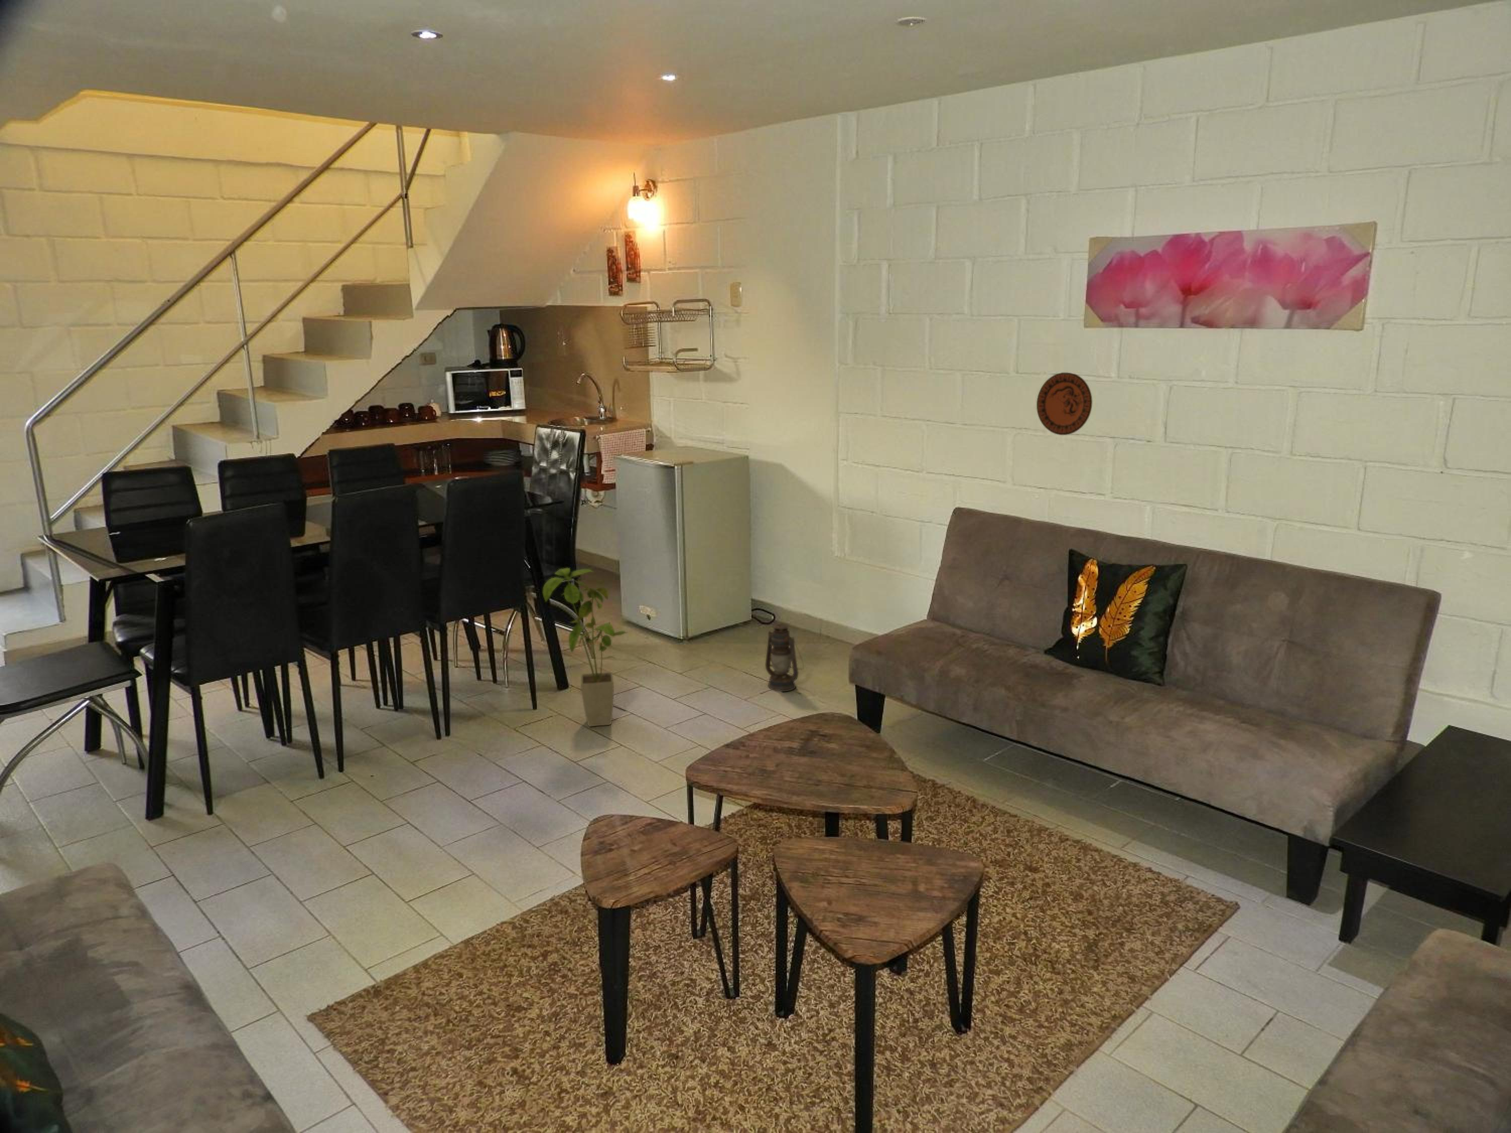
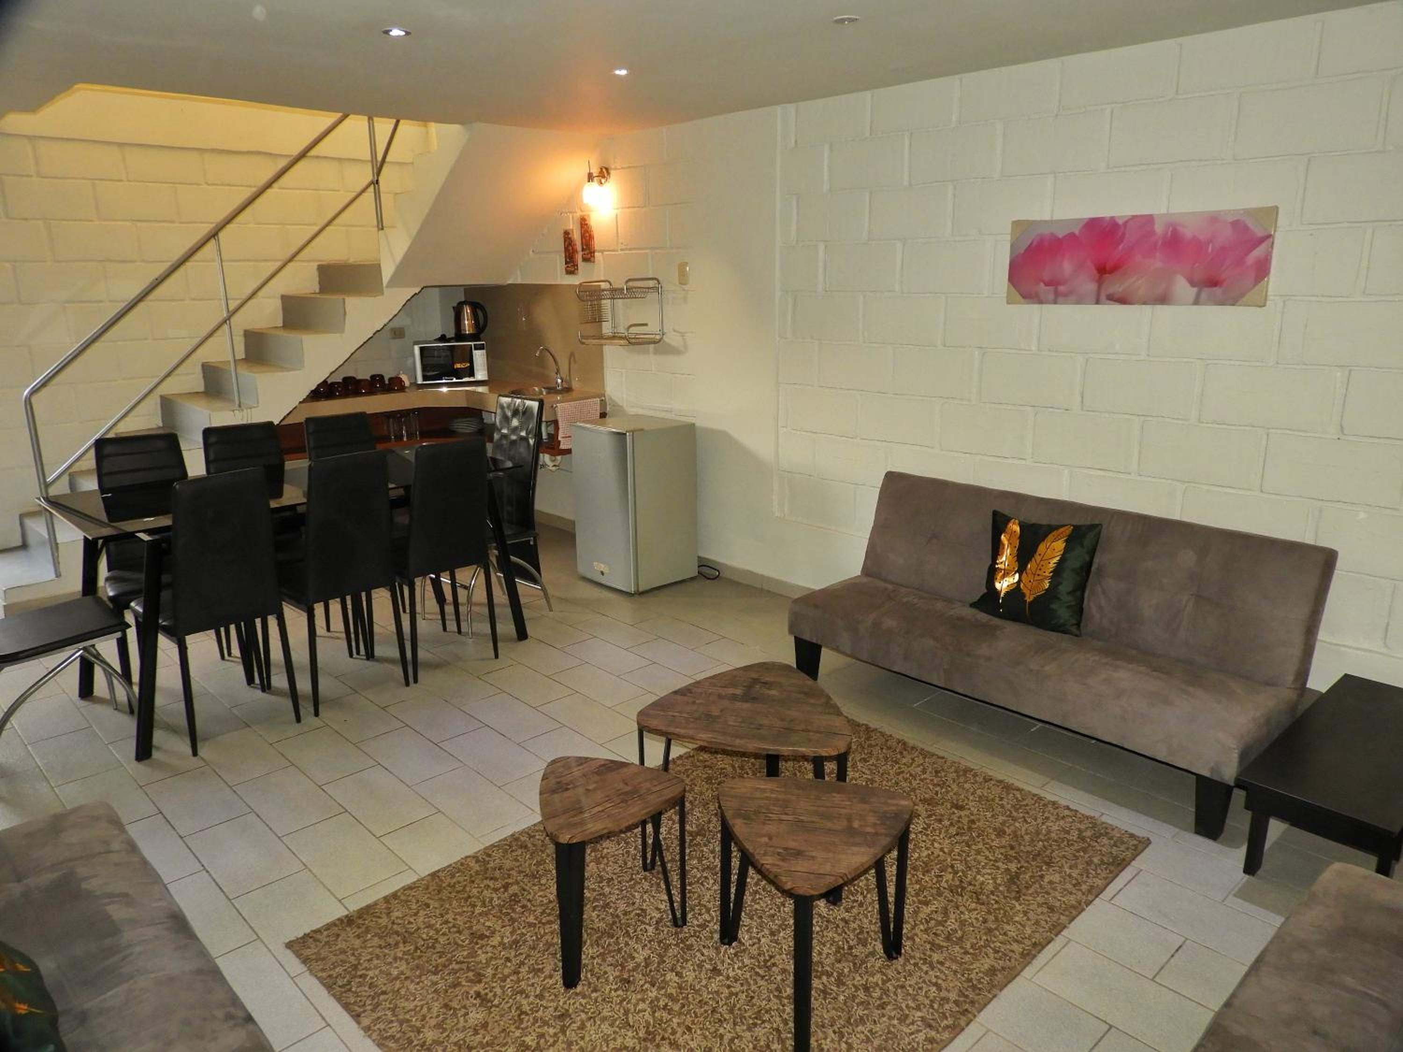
- lantern (782, 655)
- house plant (587, 650)
- decorative plate (1065, 403)
